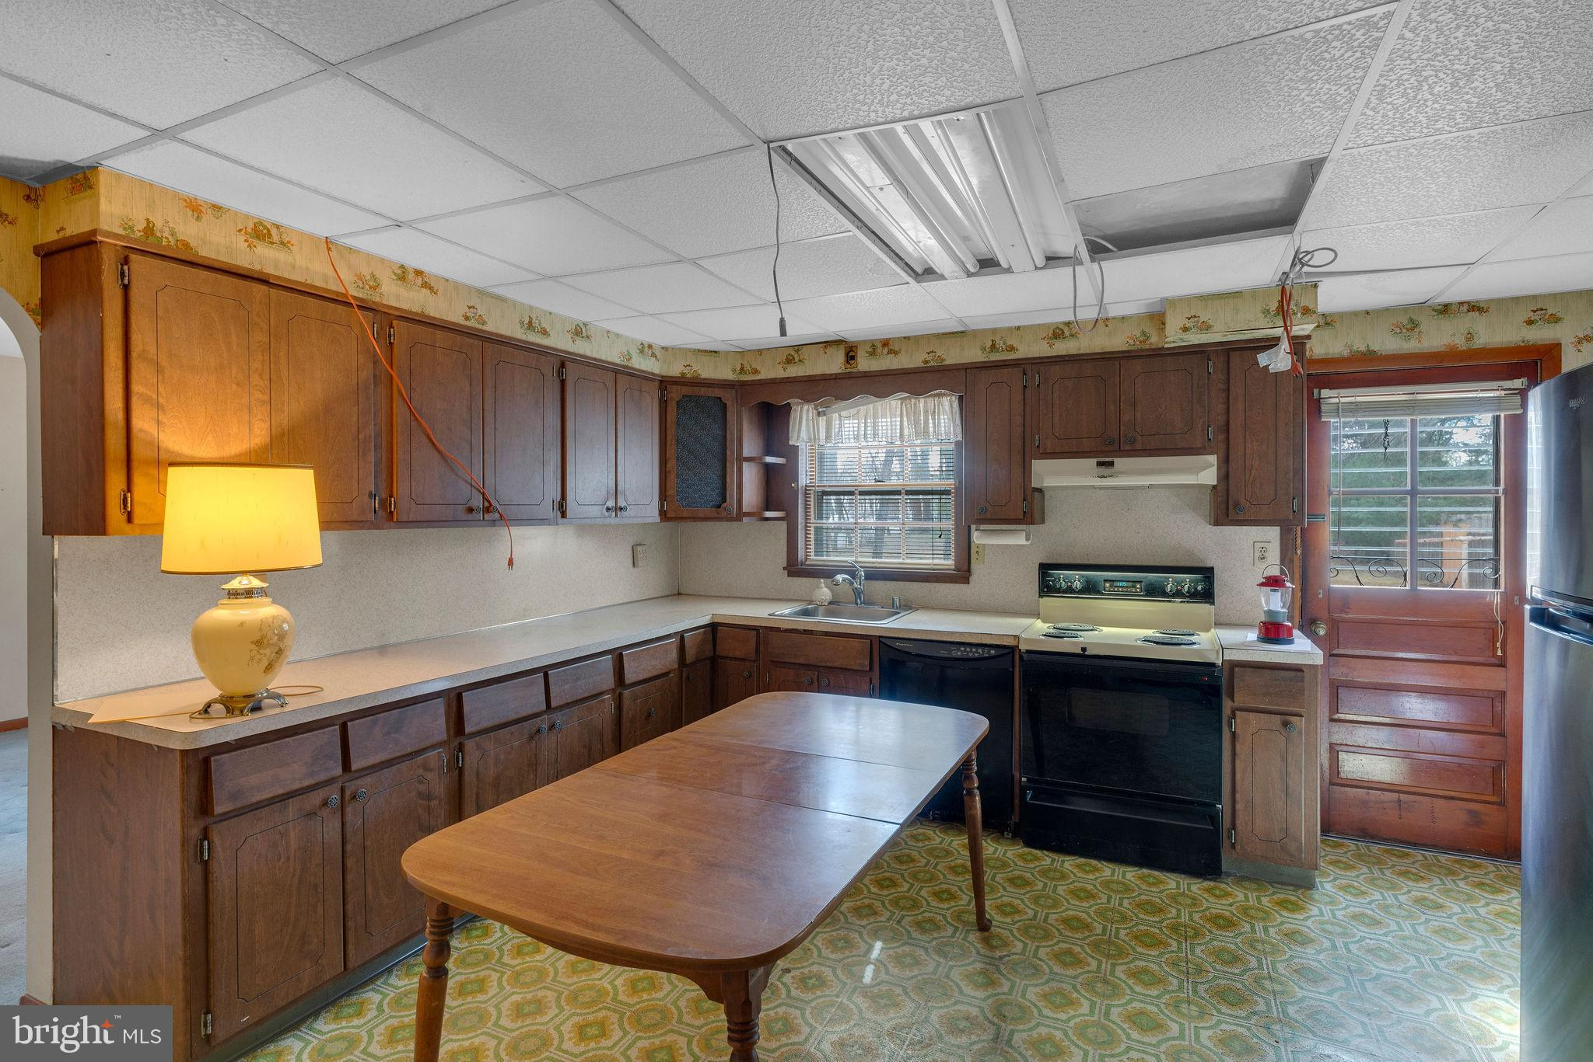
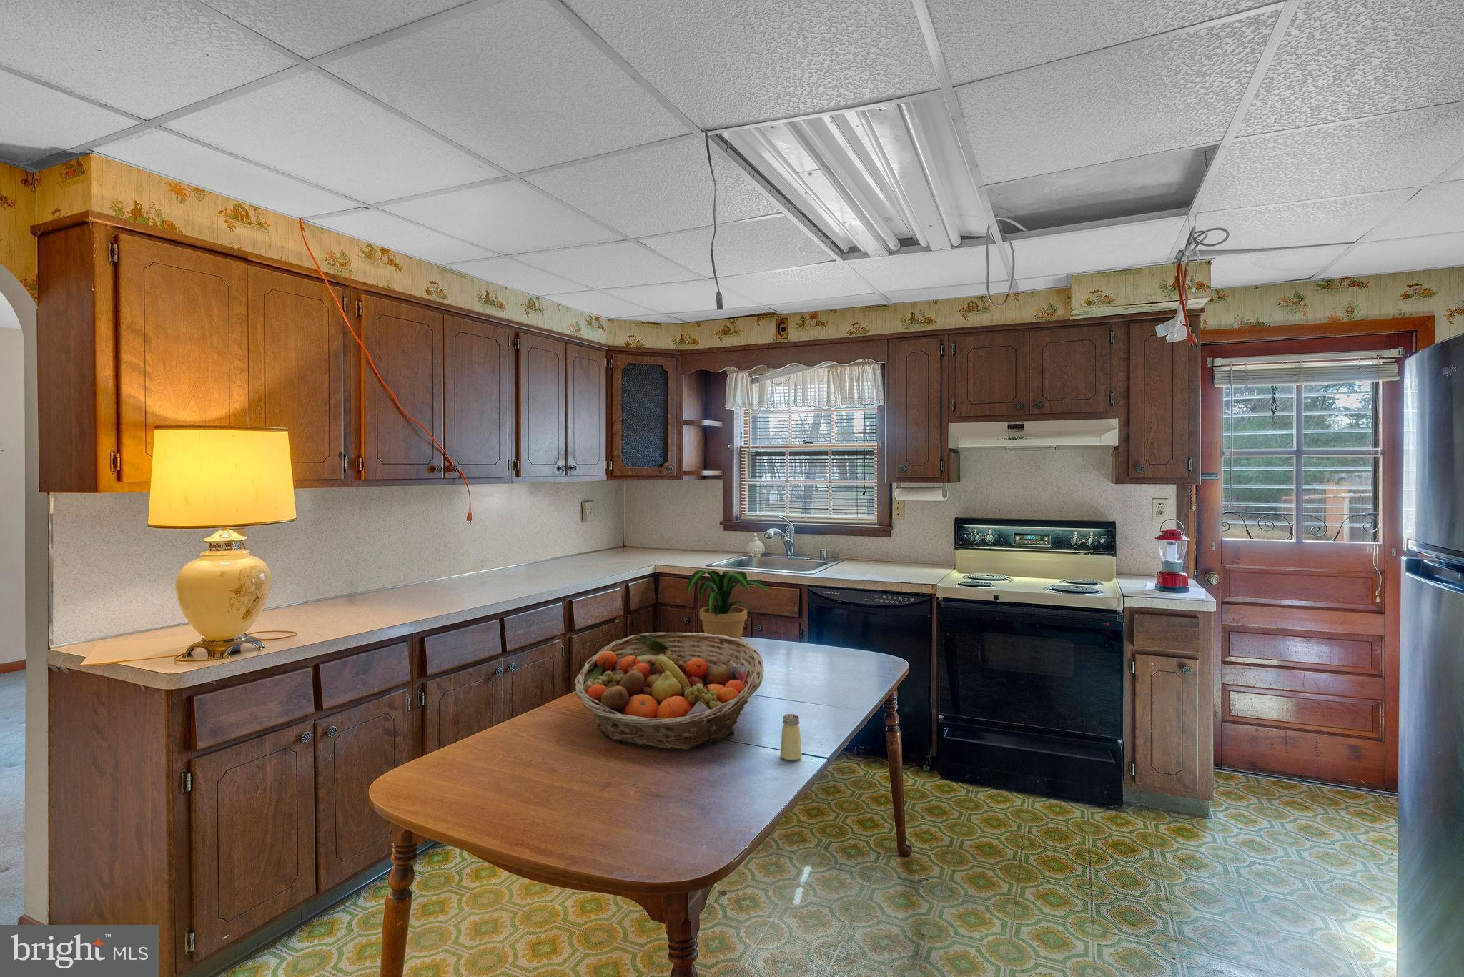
+ saltshaker (790, 736)
+ potted plant (723, 612)
+ fruit basket (669, 687)
